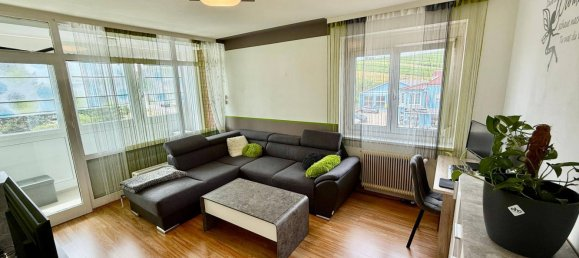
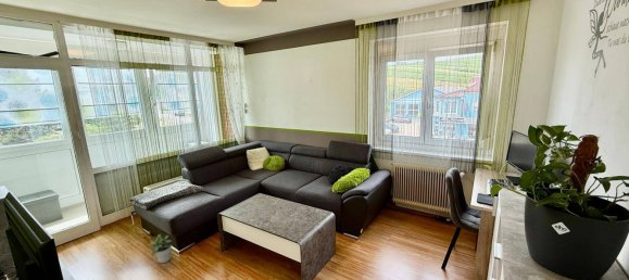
+ potted plant (159, 247)
